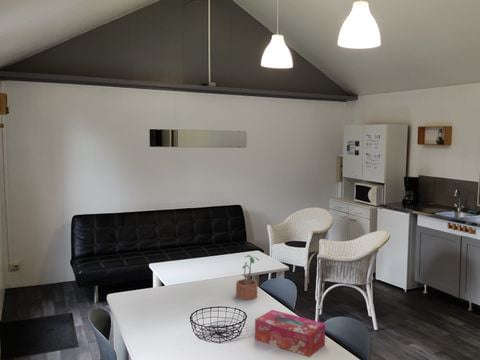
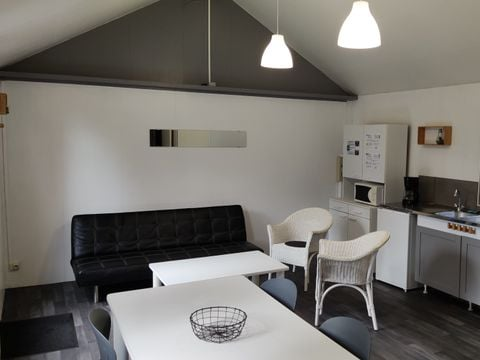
- potted plant (249, 276)
- tissue box (289, 331)
